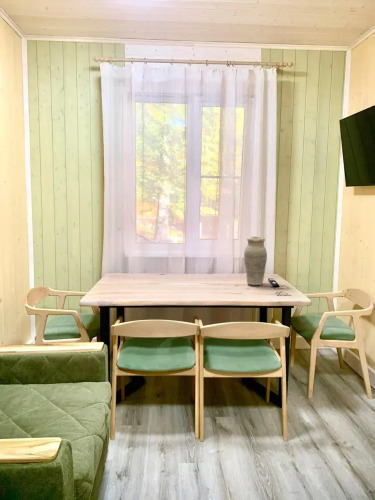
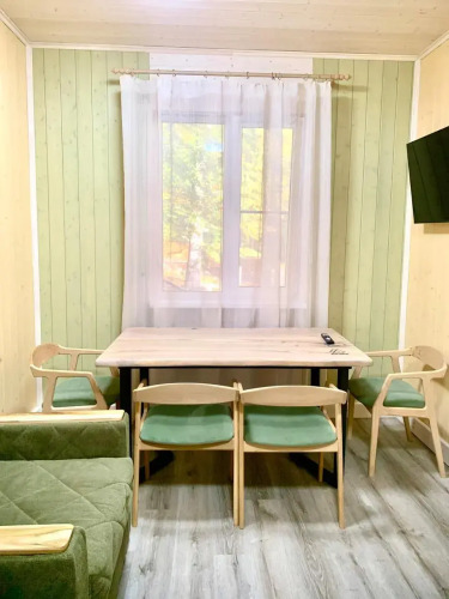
- vase (255, 260)
